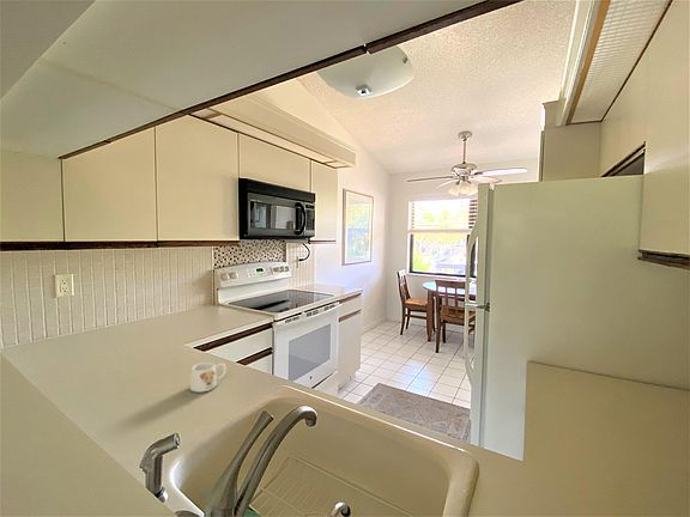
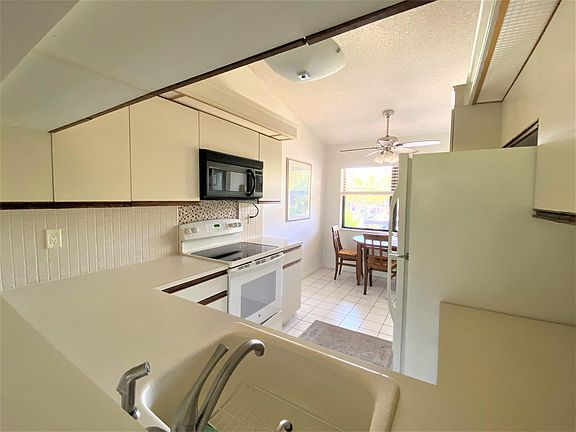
- mug (208, 375)
